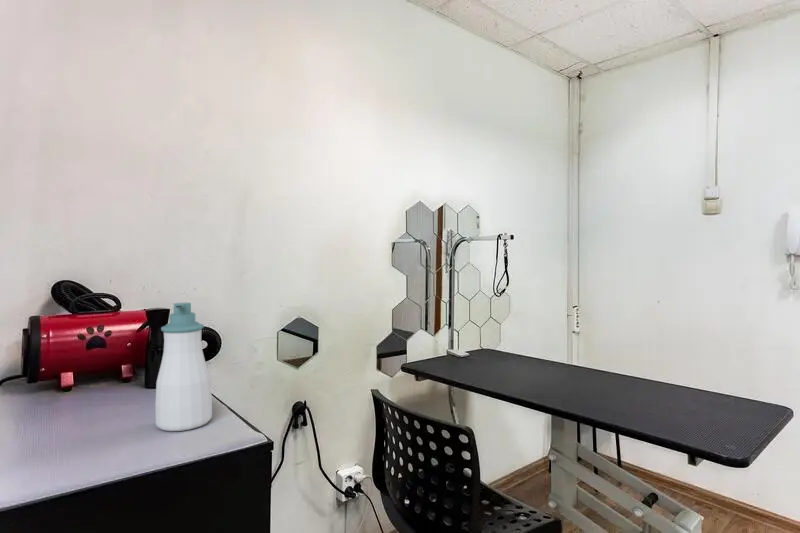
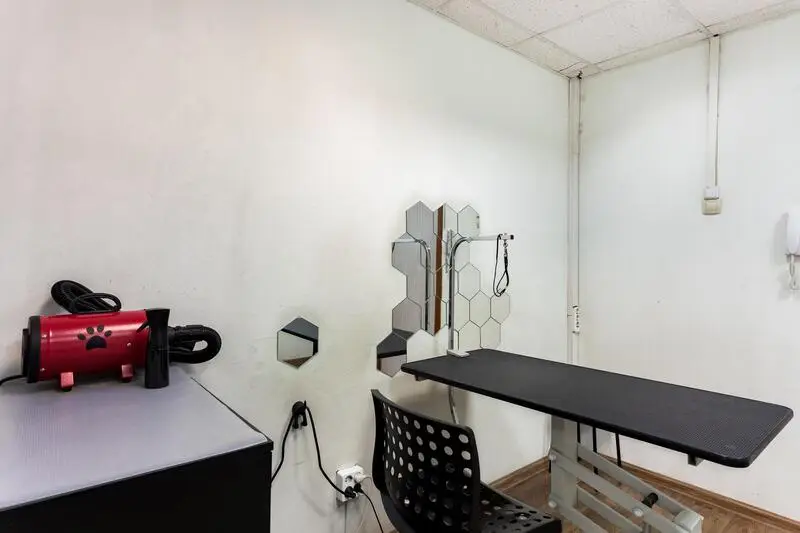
- soap bottle (183, 363)
